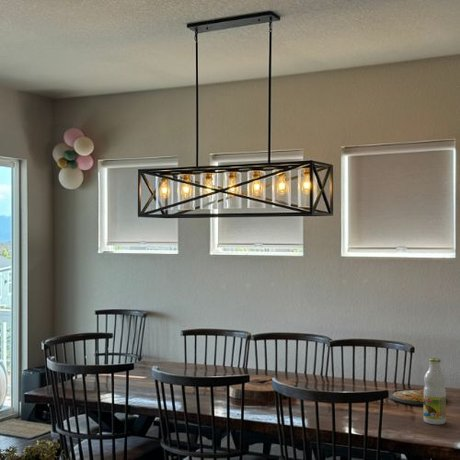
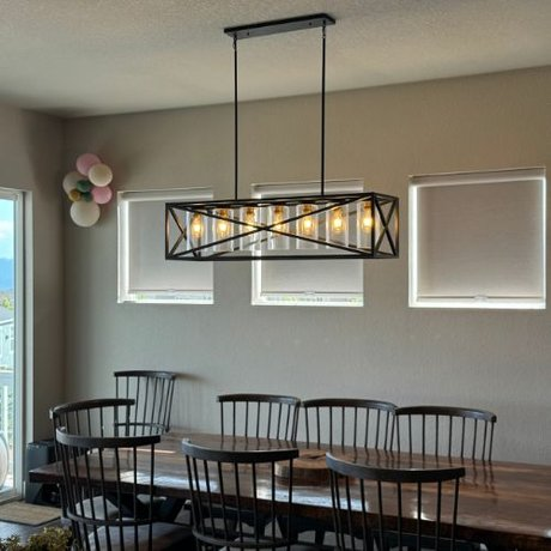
- dish (417, 395)
- bottle (434, 390)
